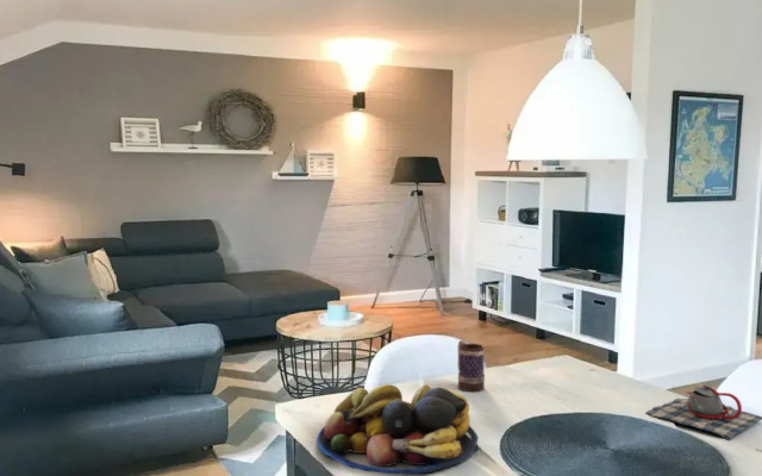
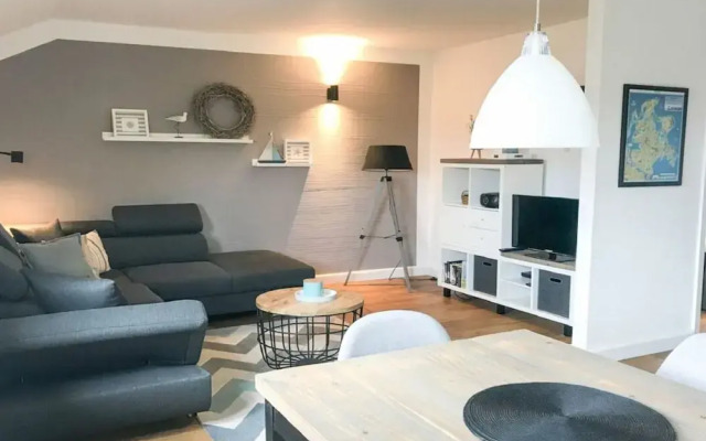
- teapot (705, 401)
- fruit bowl (395, 412)
- mug (468, 365)
